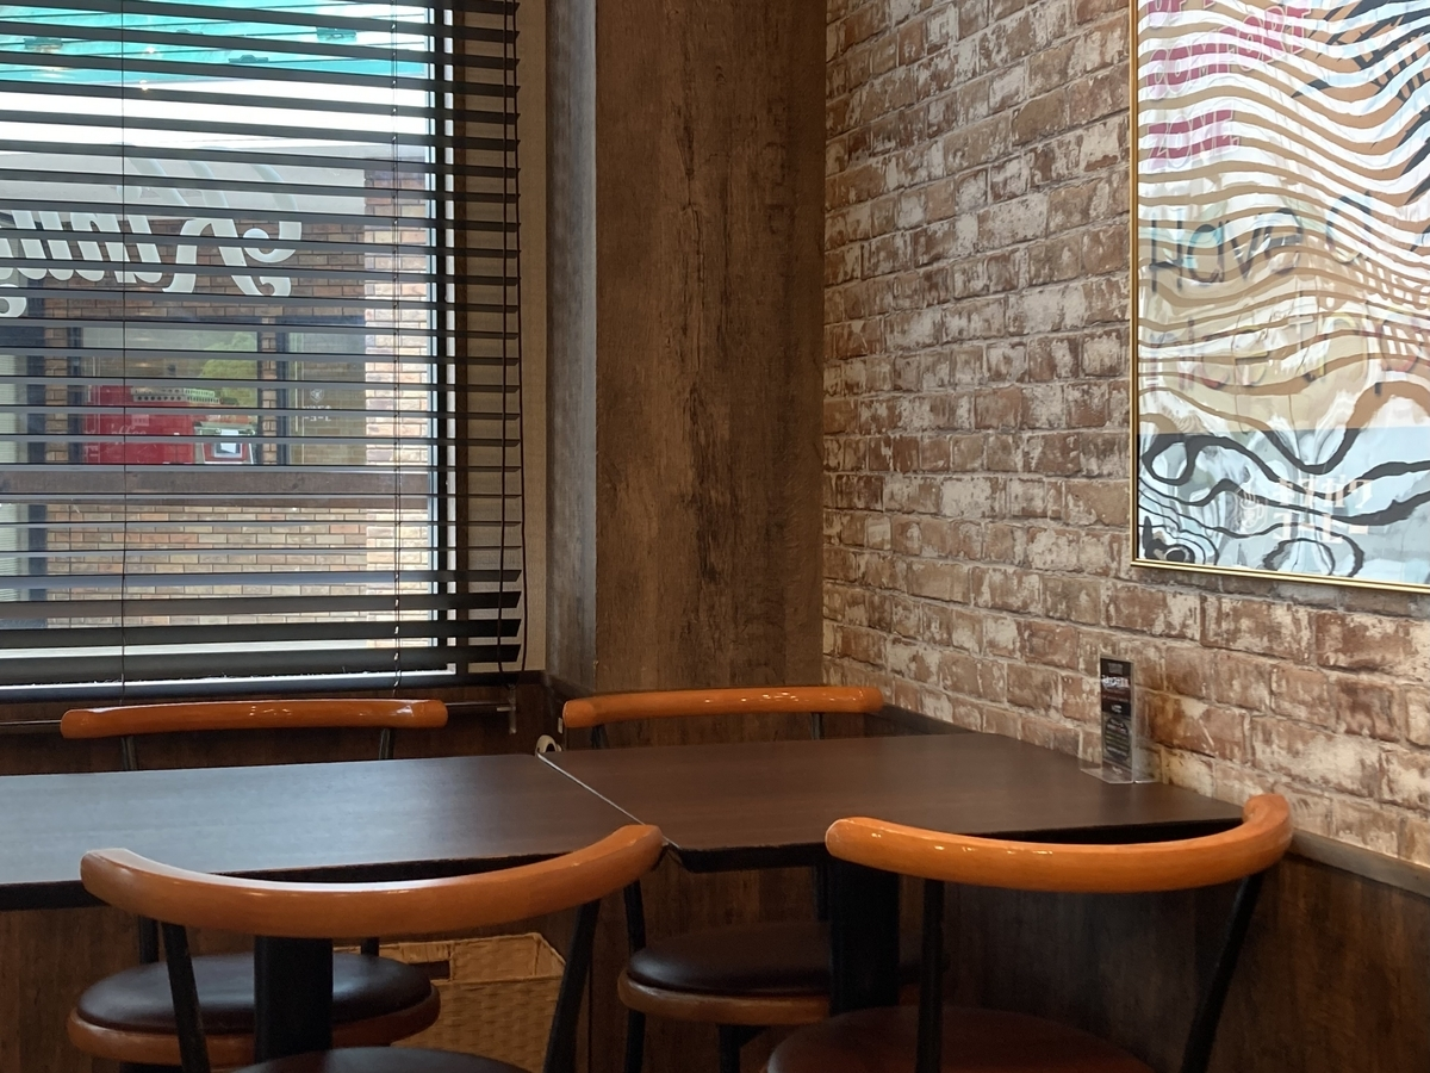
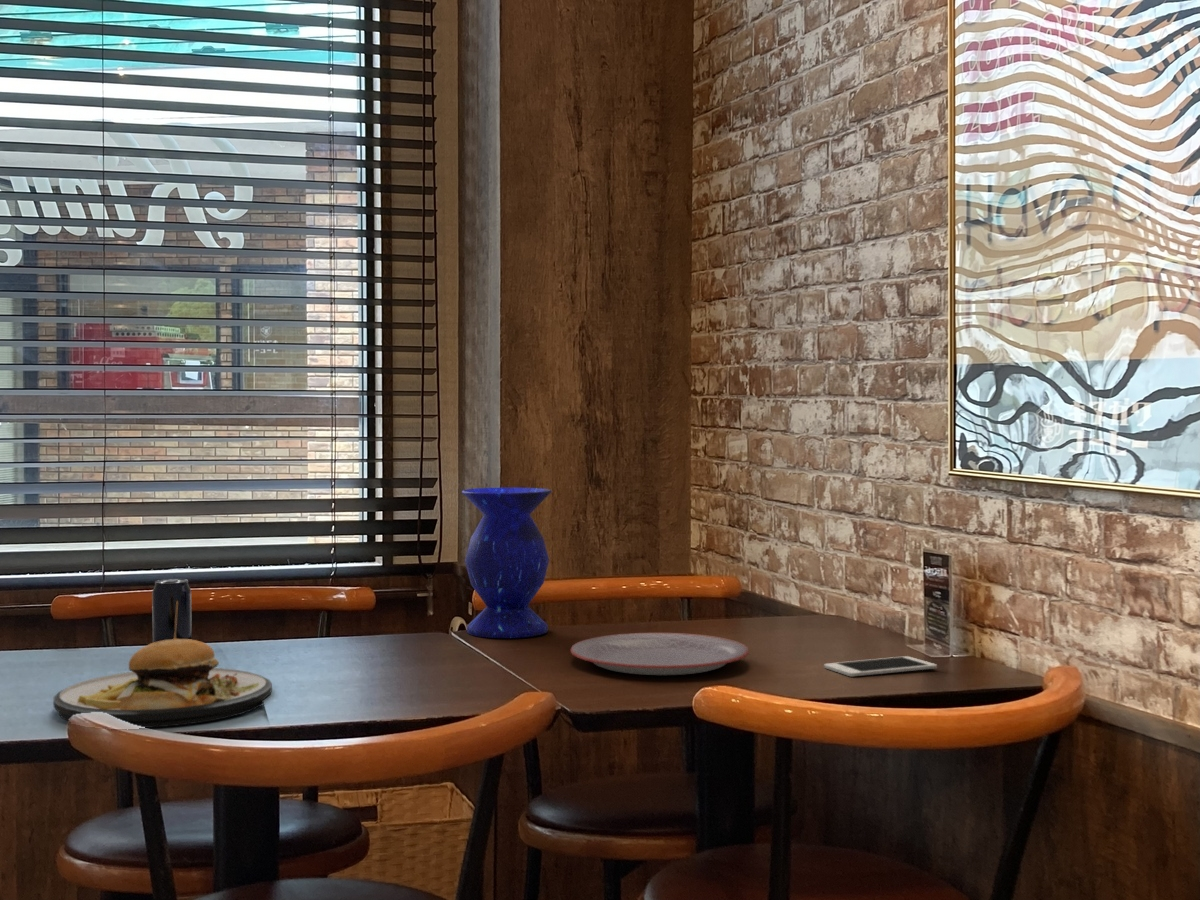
+ beverage can (172, 616)
+ plate (659, 655)
+ cell phone (880, 666)
+ vase (507, 560)
+ plate (164, 651)
